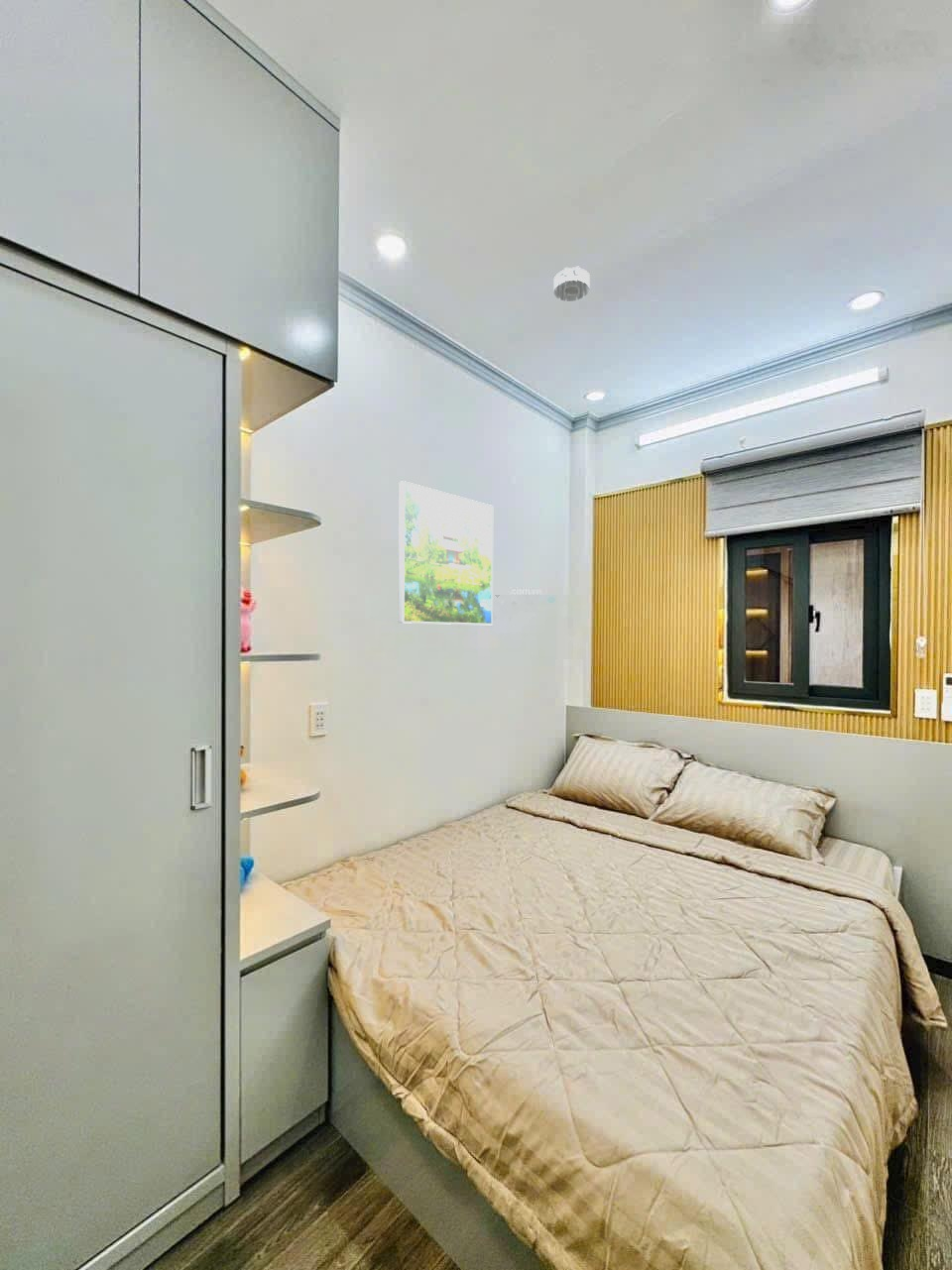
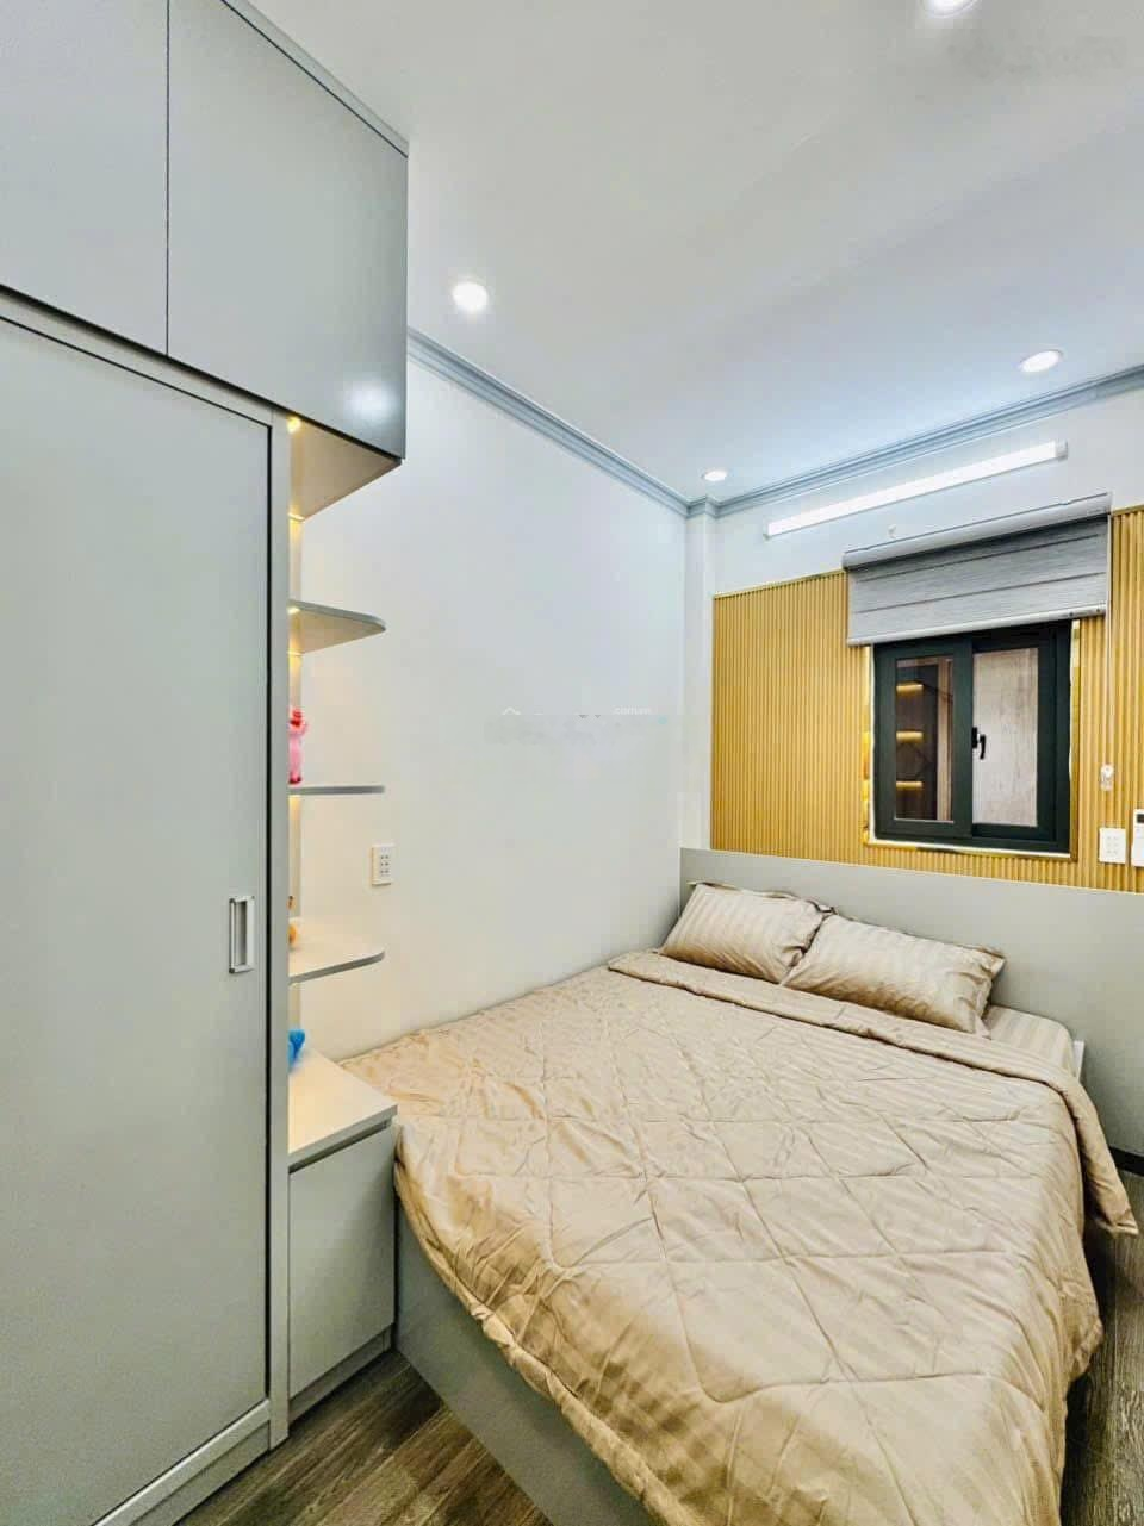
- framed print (449, 559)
- smoke detector (571, 284)
